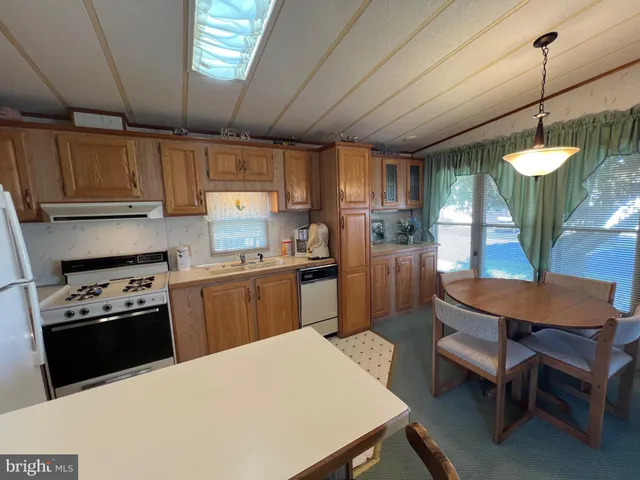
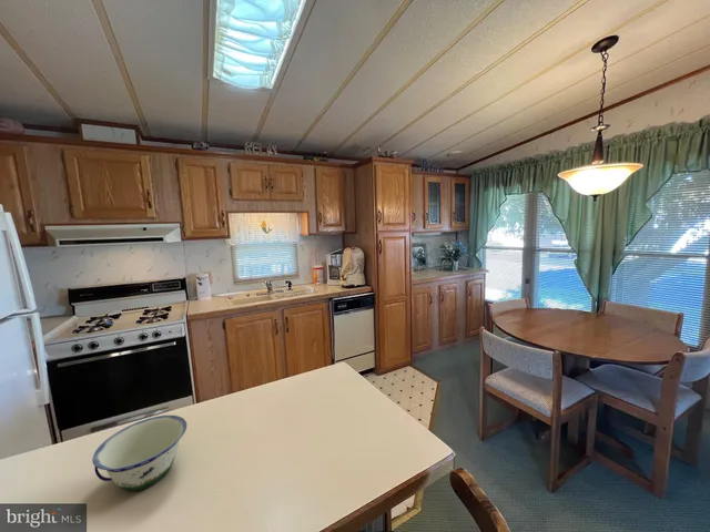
+ bowl (143, 457)
